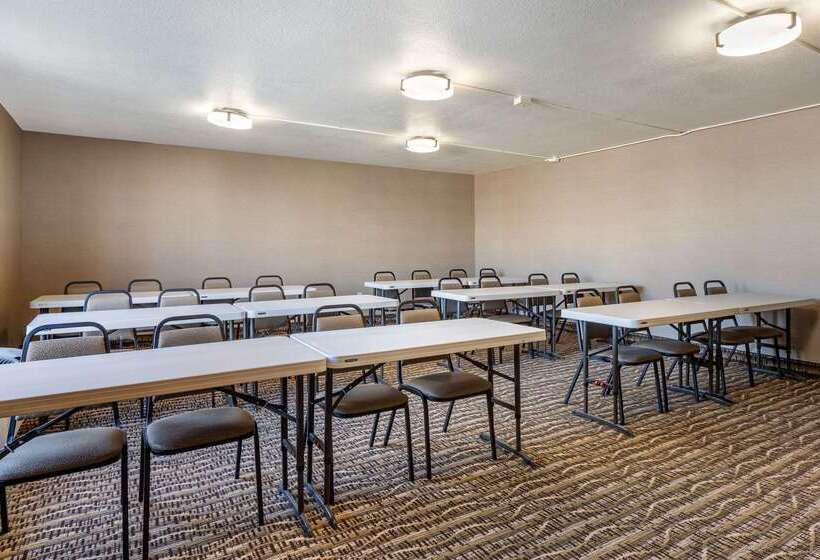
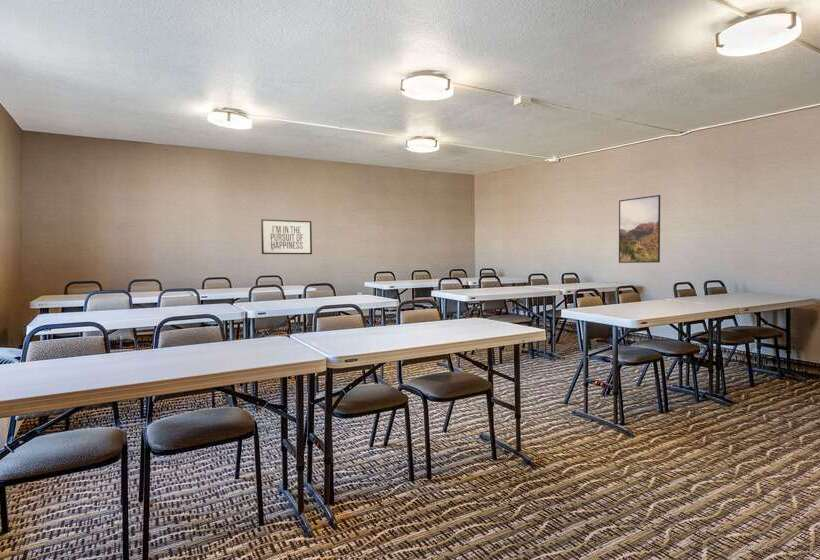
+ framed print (638, 230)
+ mirror (287, 237)
